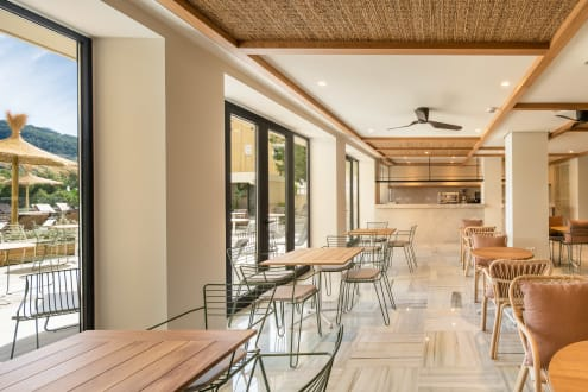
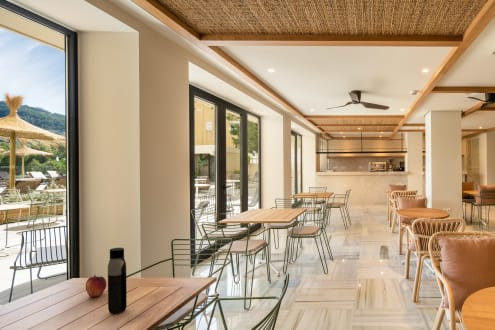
+ water bottle (117, 280)
+ fruit (96, 285)
